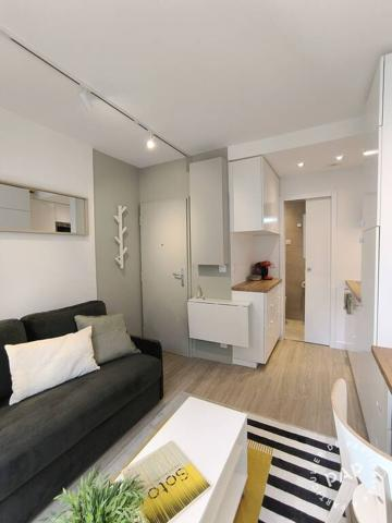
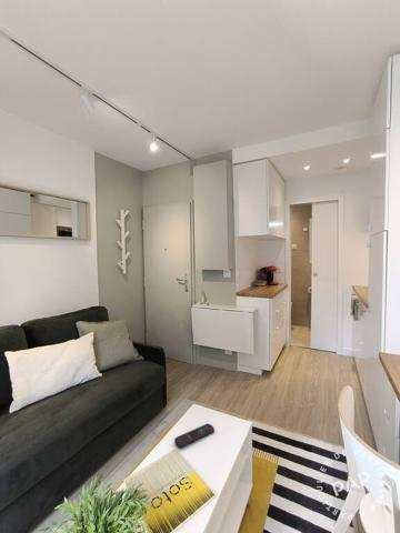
+ remote control (194, 434)
